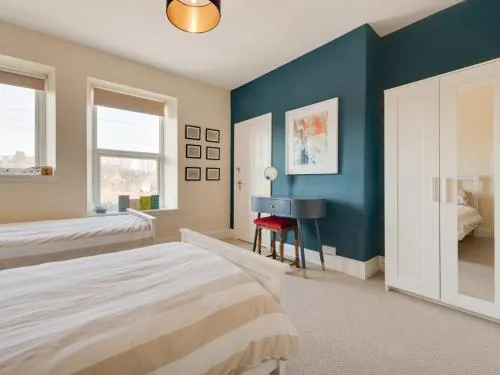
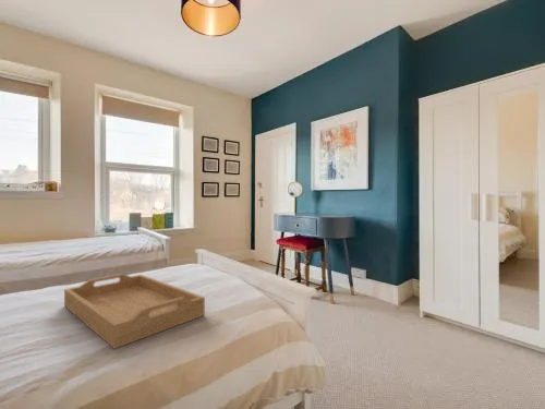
+ serving tray (131, 299)
